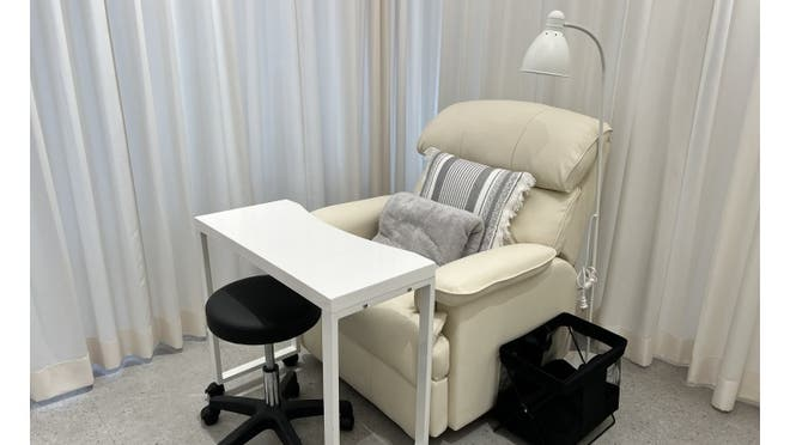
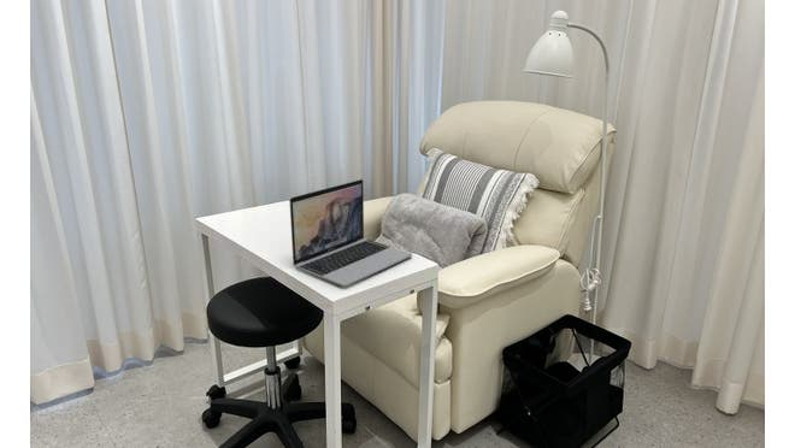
+ laptop (354, 229)
